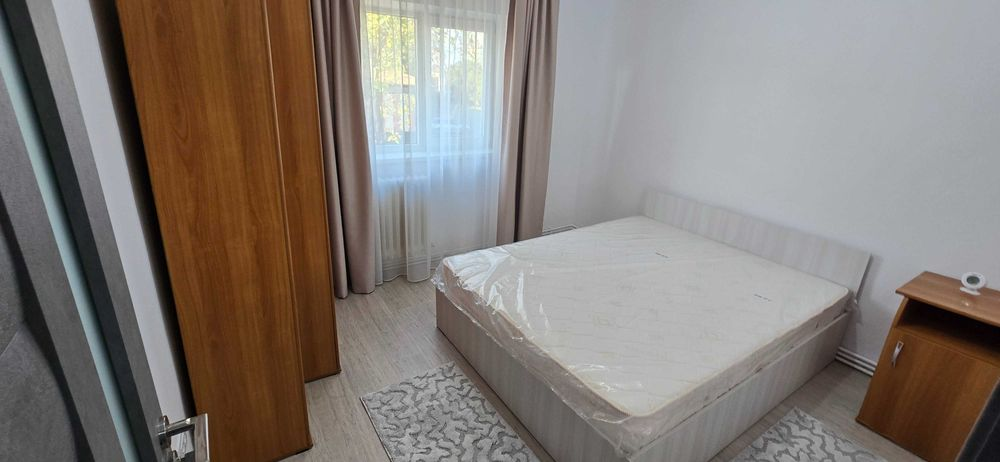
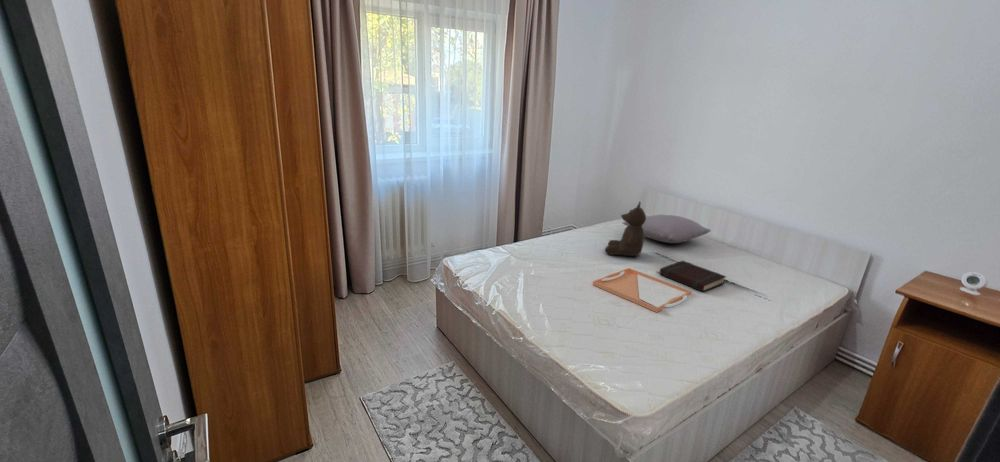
+ pillow (665, 227)
+ teddy bear (626, 228)
+ serving tray (638, 289)
+ book (692, 275)
